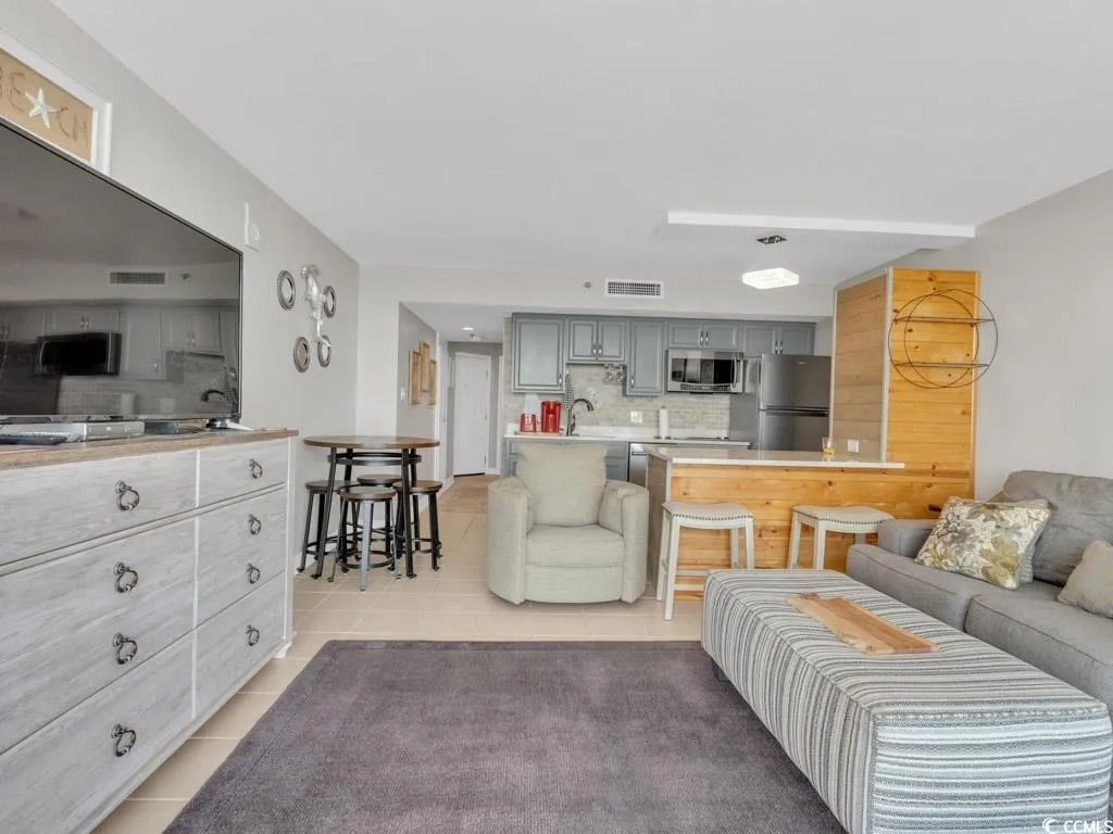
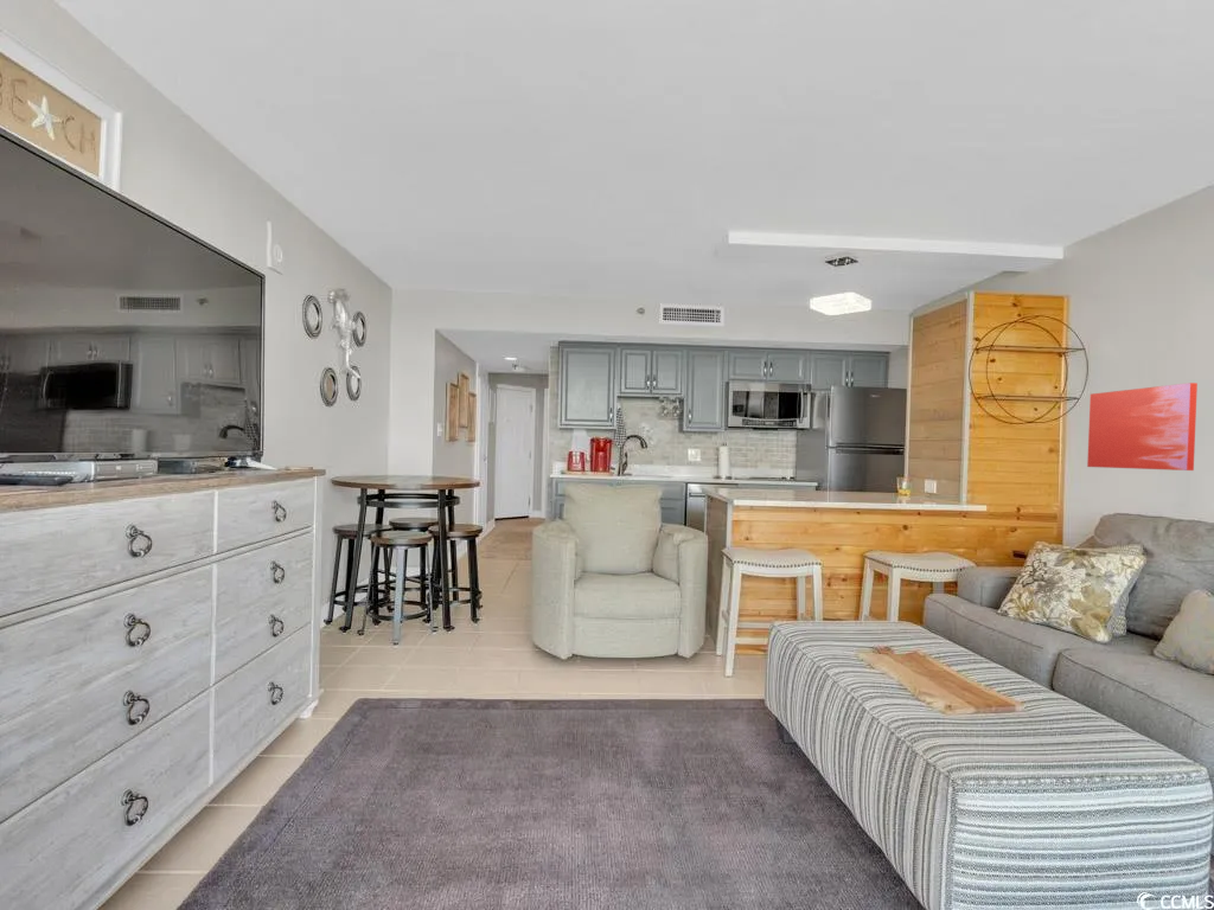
+ wall art (1137, 428)
